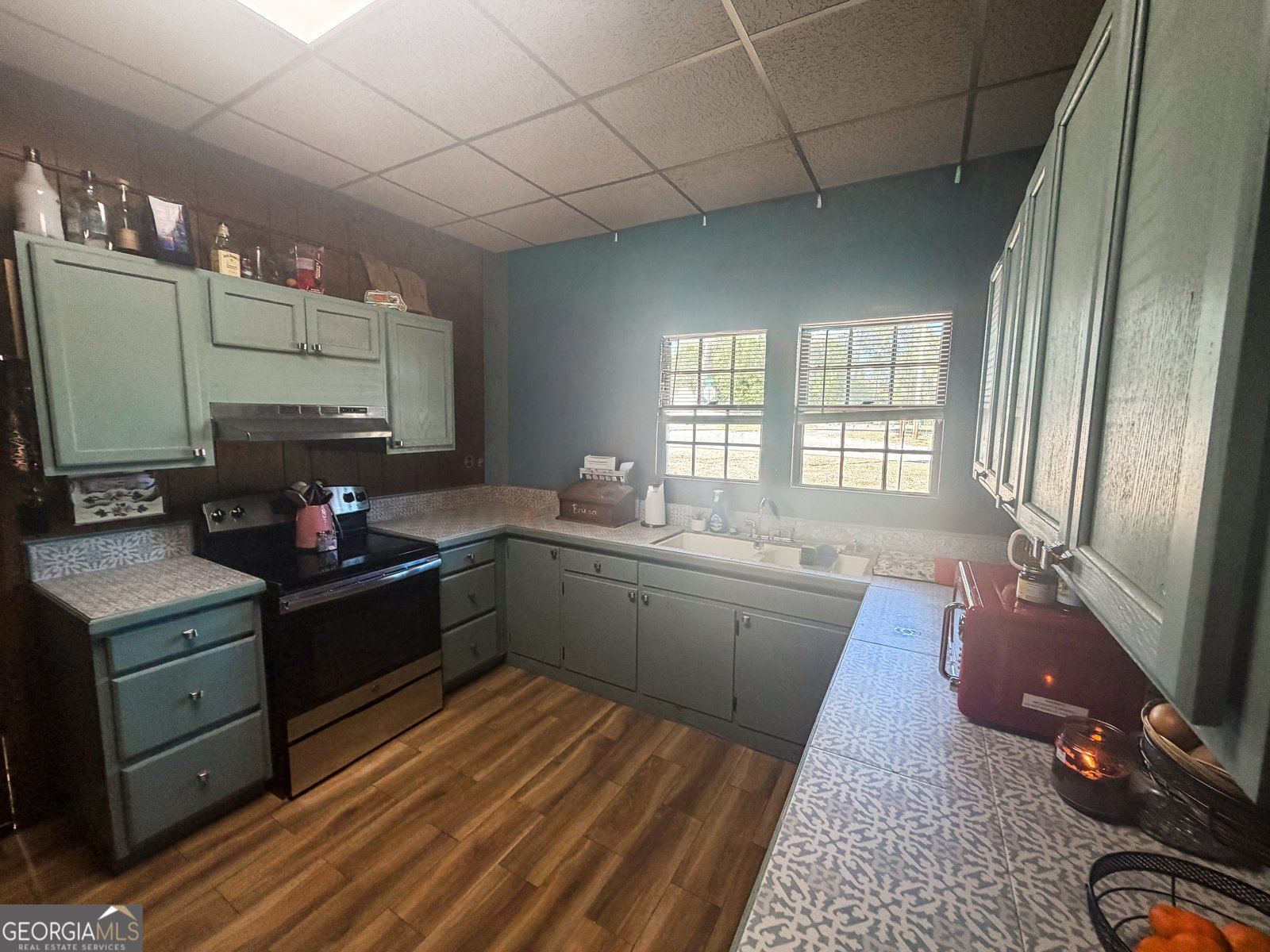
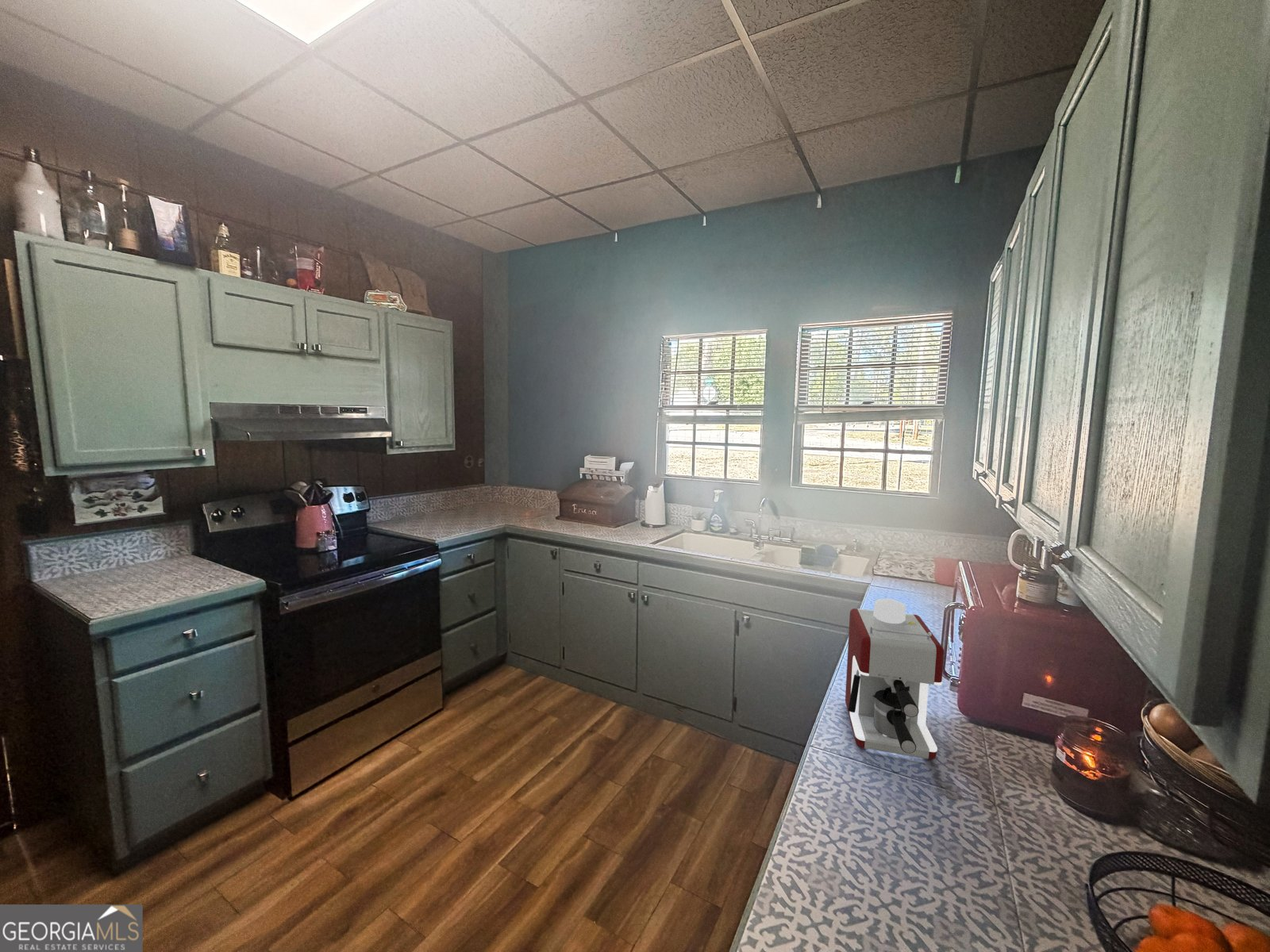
+ coffee maker (895, 678)
